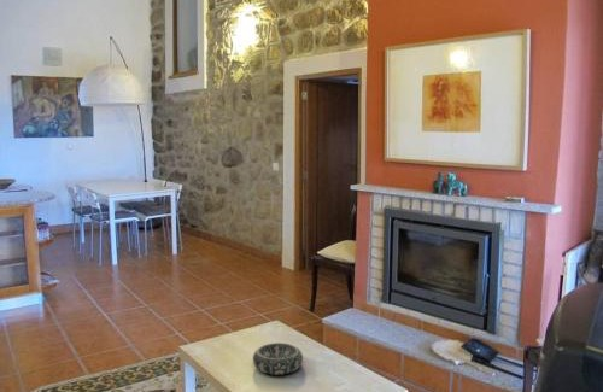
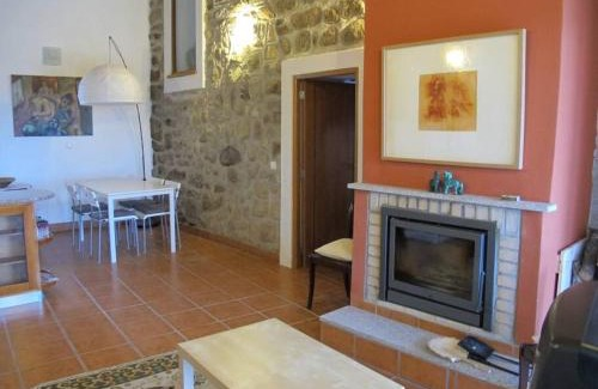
- decorative bowl (277, 358)
